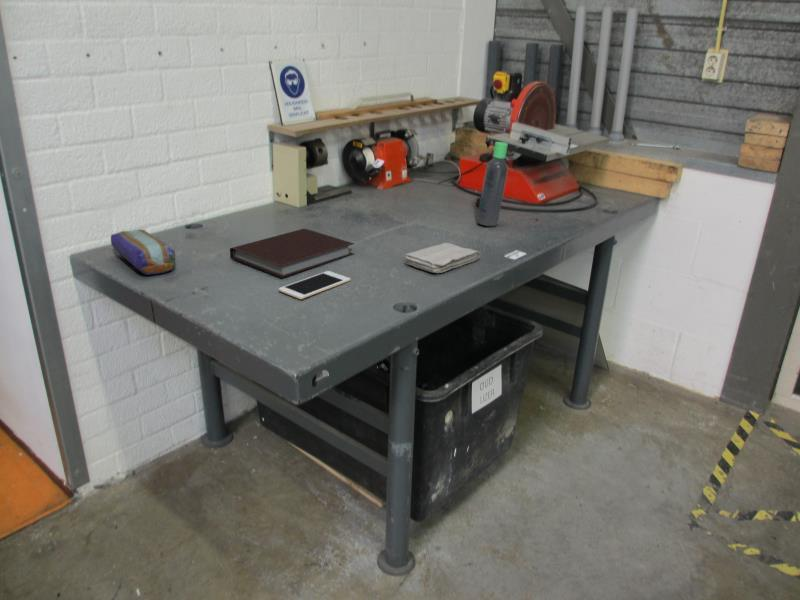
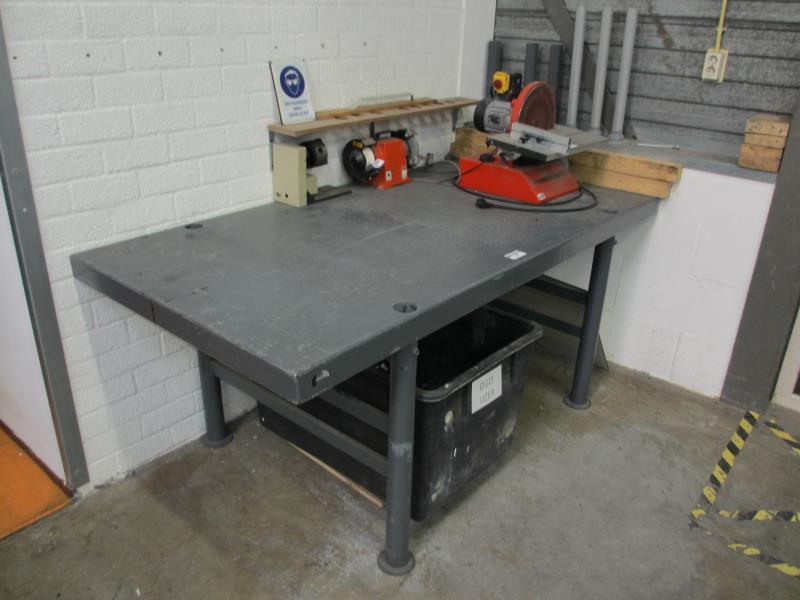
- cell phone (315, 284)
- washcloth (441, 256)
- pencil case (142, 250)
- notebook (293, 250)
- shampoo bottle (492, 184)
